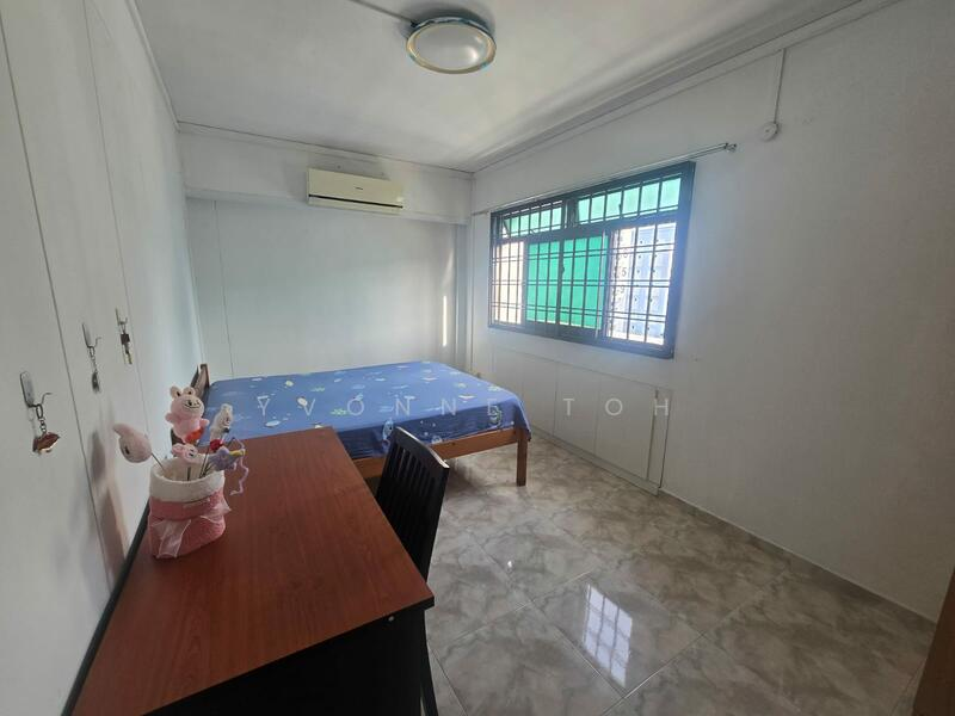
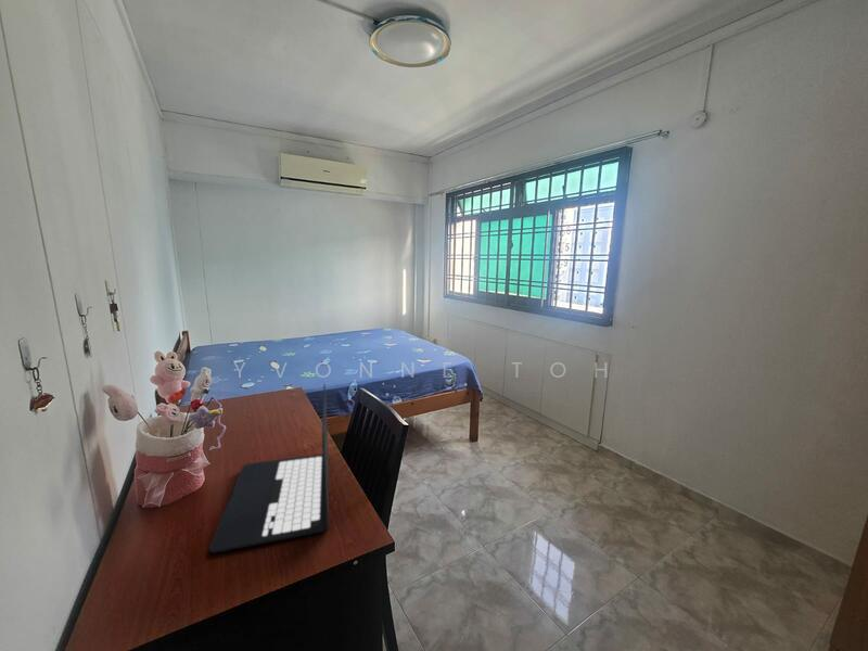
+ laptop (280, 459)
